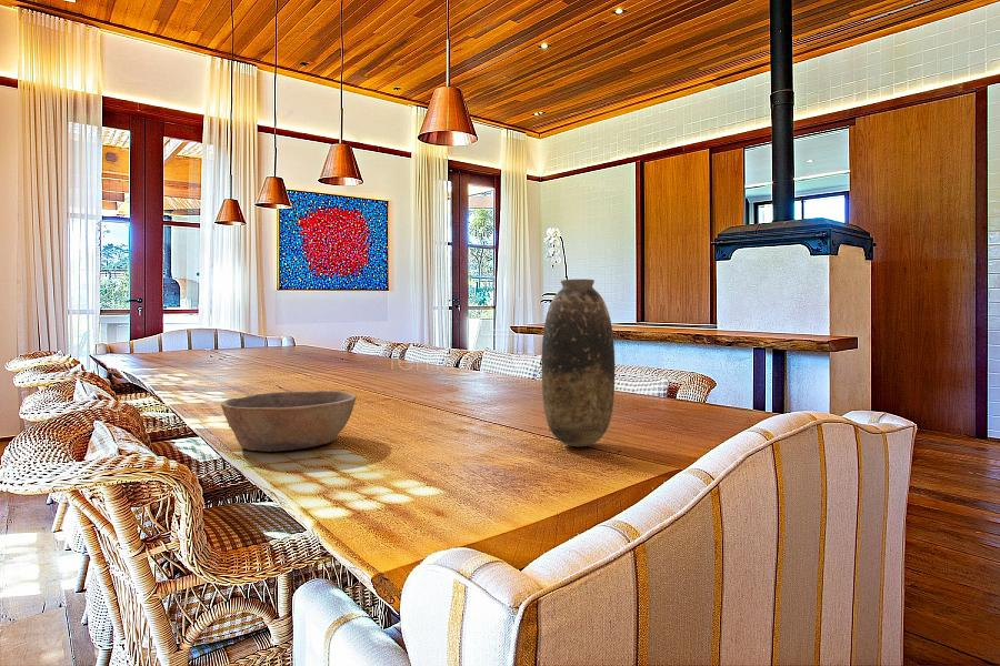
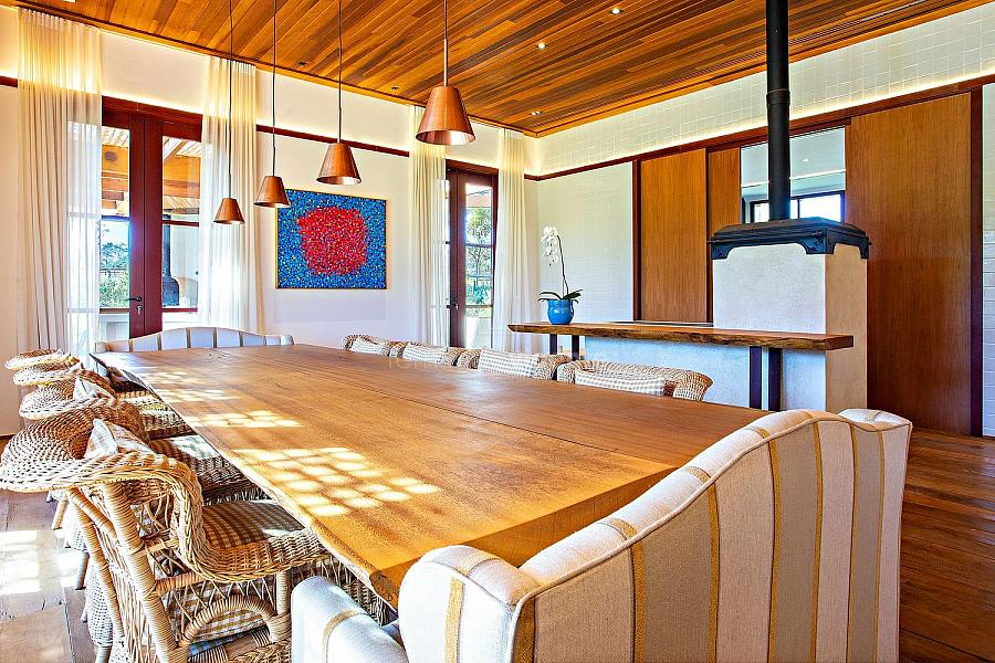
- vase (578, 363)
- bowl (291, 420)
